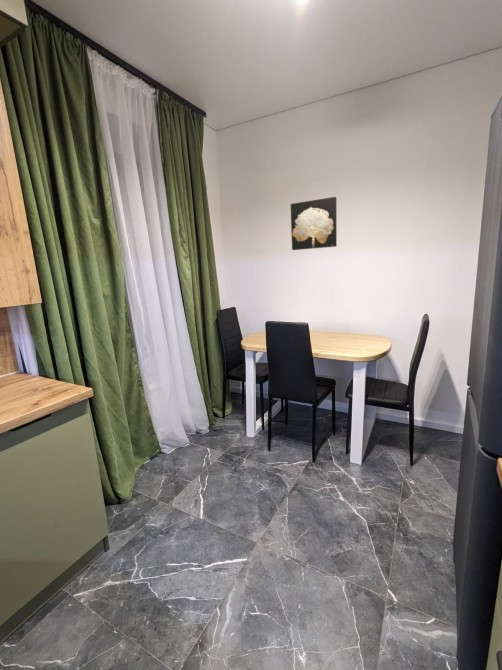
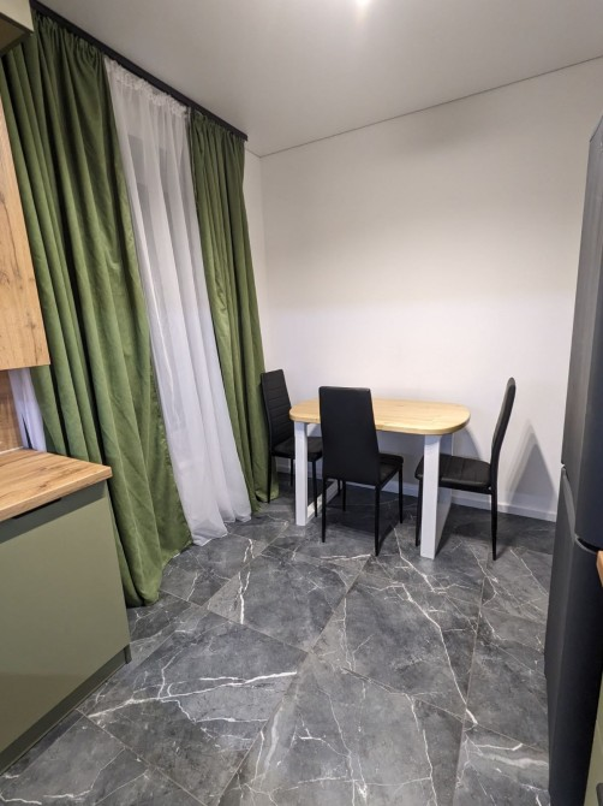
- wall art (313, 224)
